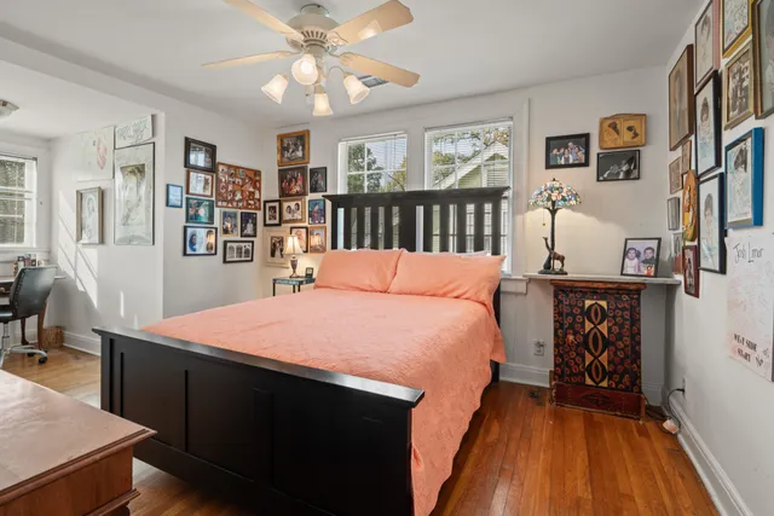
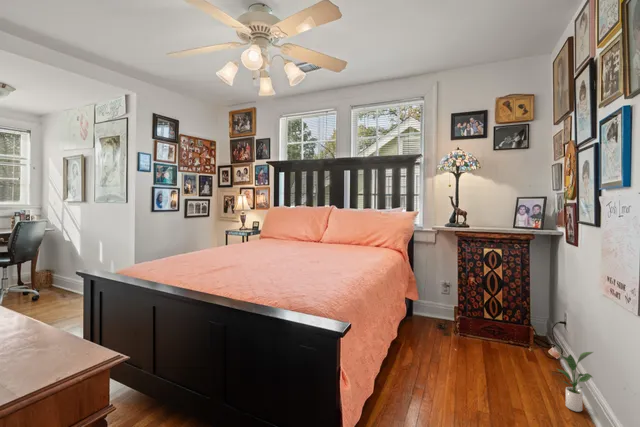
+ potted plant (573, 377)
